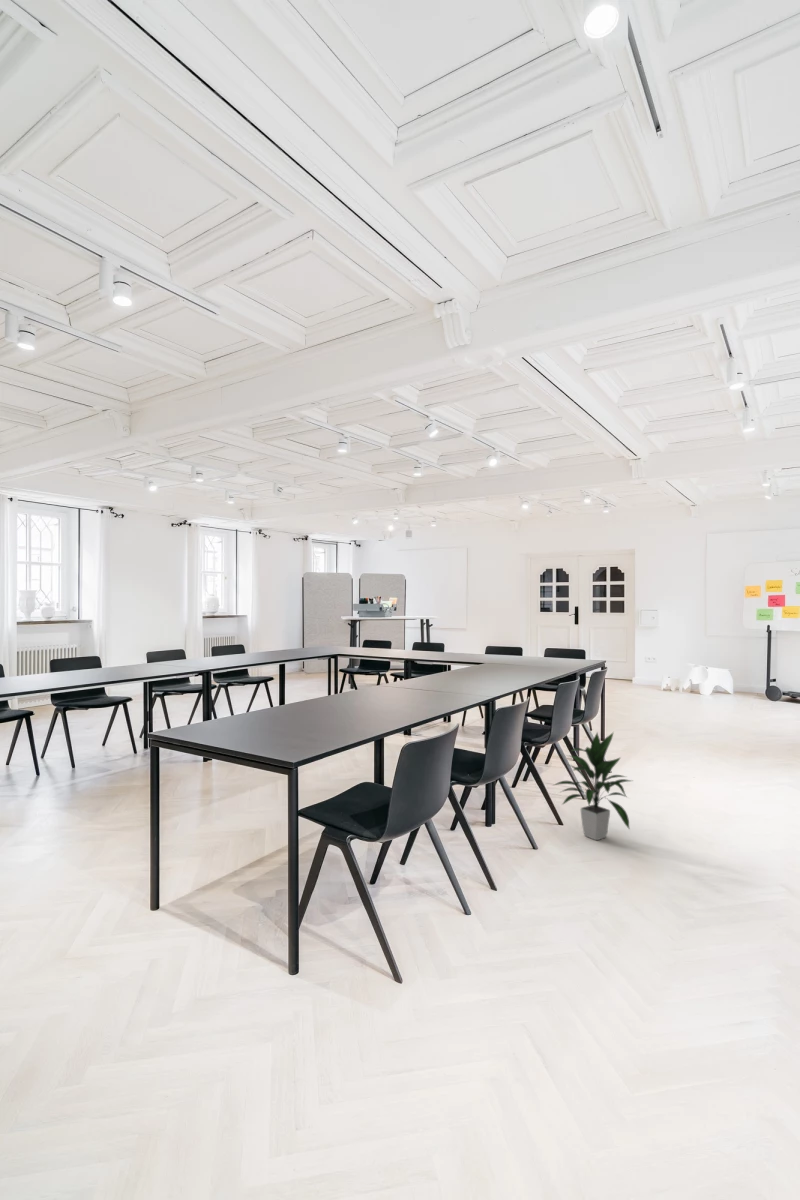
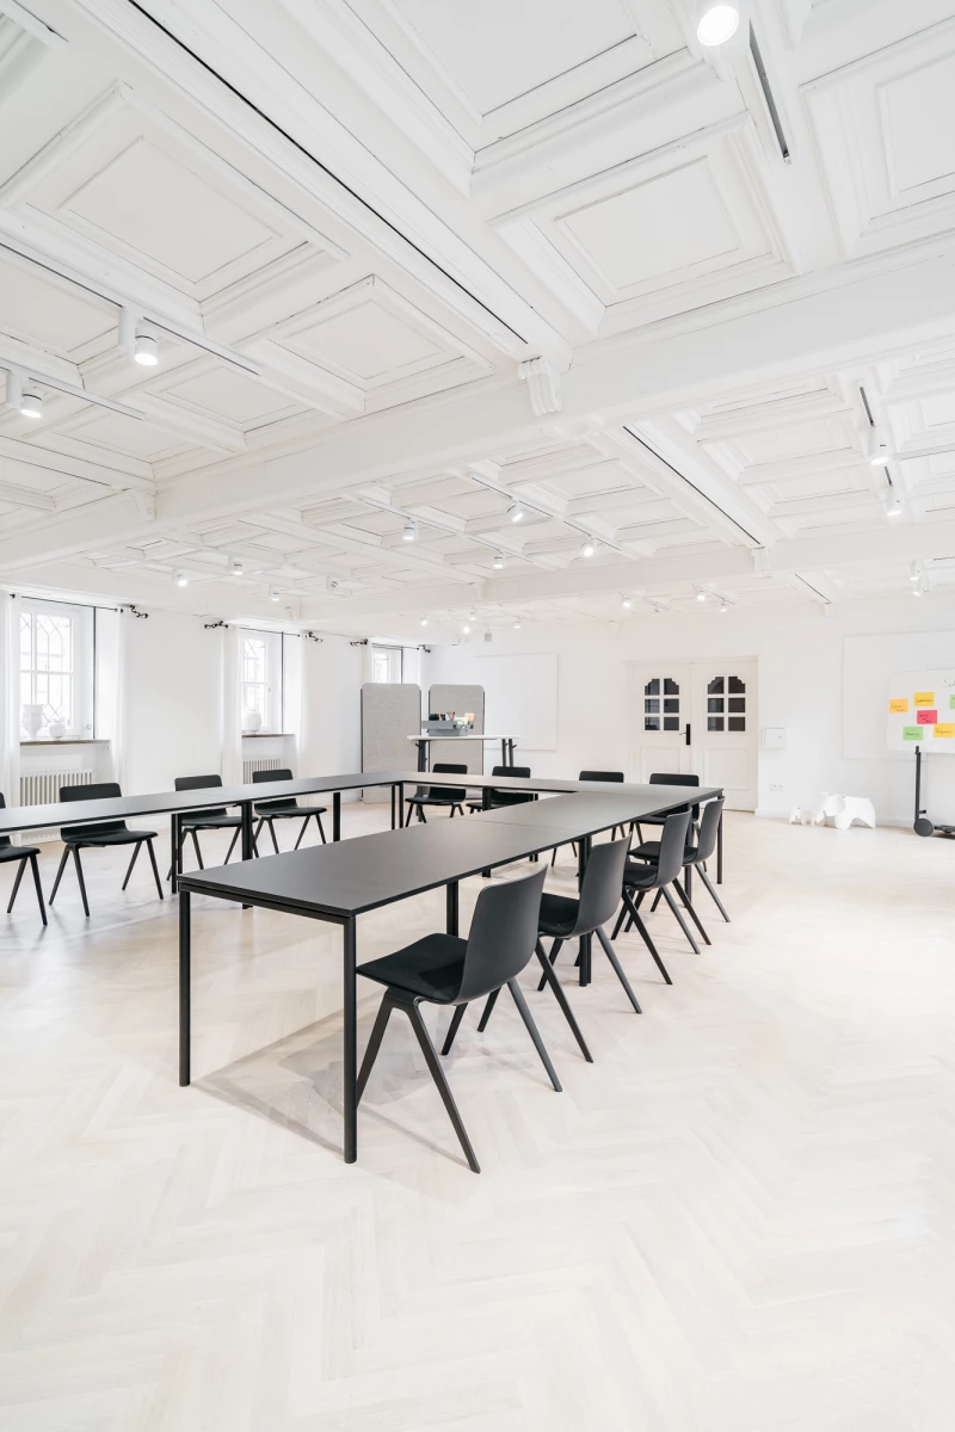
- indoor plant (596, 786)
